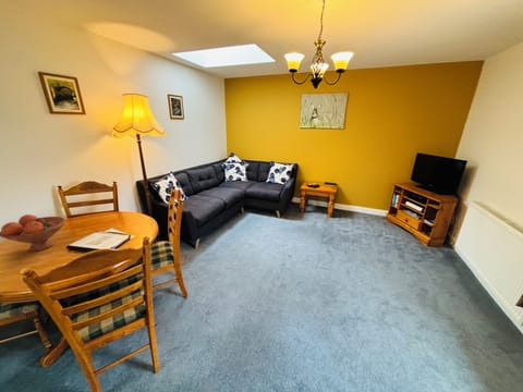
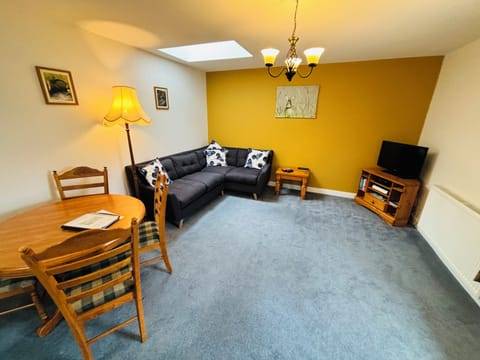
- fruit bowl (36, 232)
